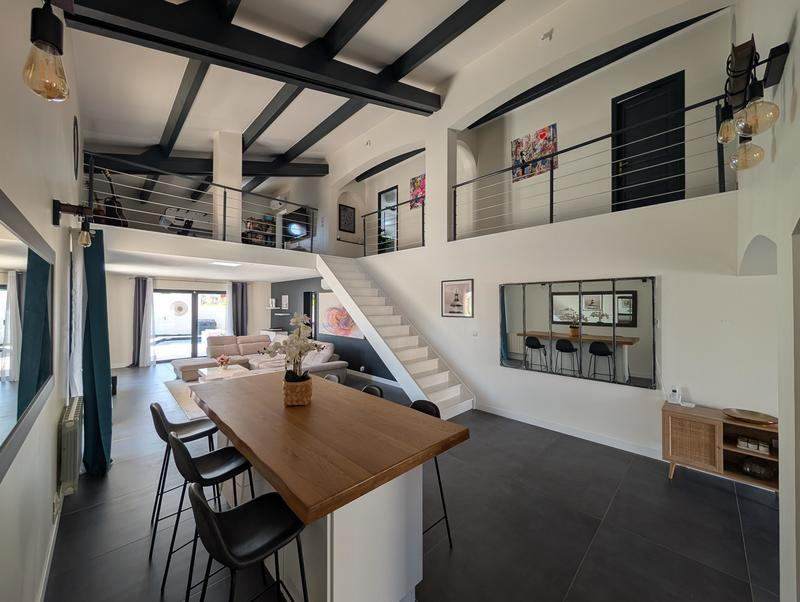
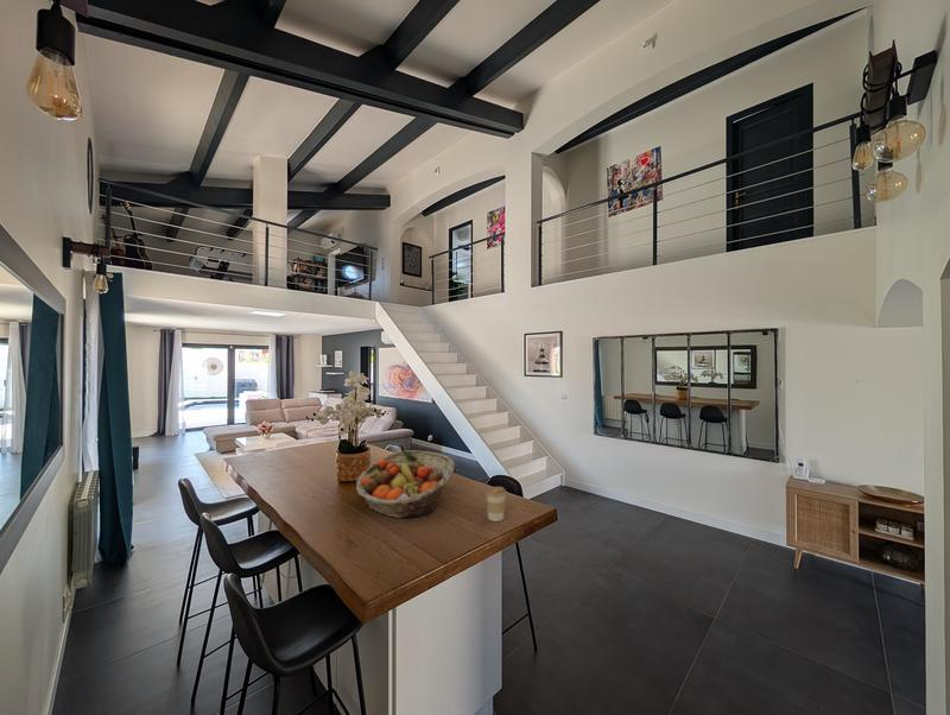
+ fruit basket (405, 481)
+ coffee cup (495, 502)
